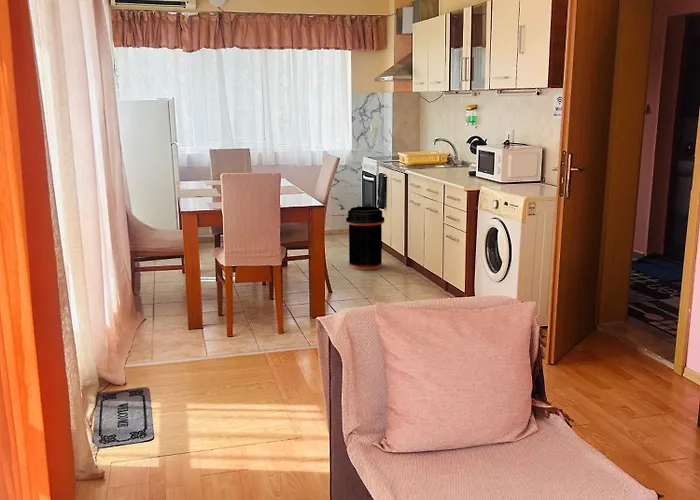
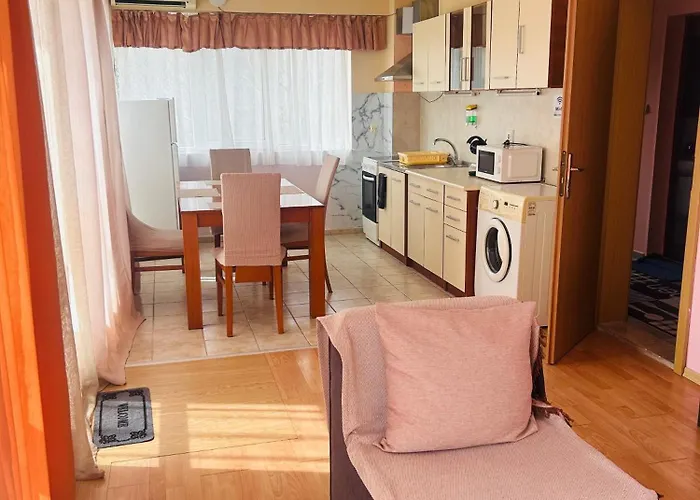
- trash can (365, 237)
